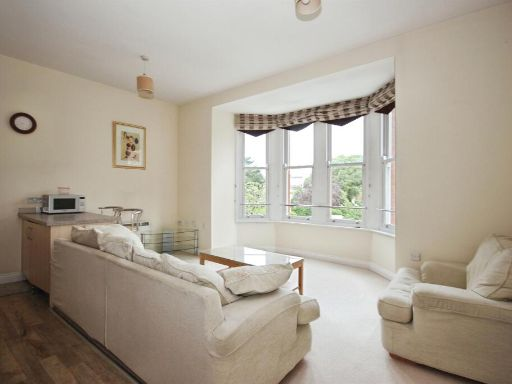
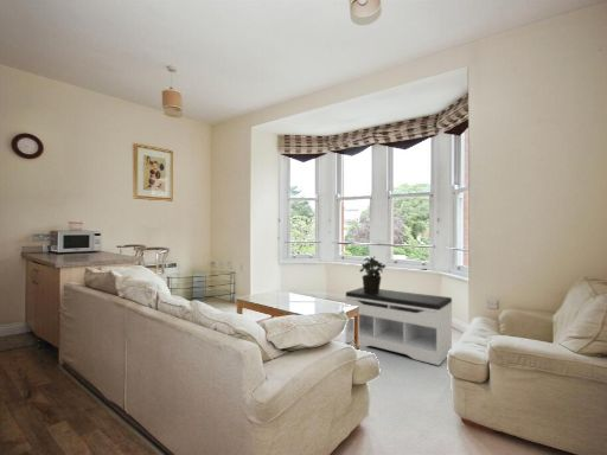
+ potted plant (372, 274)
+ bench (396, 320)
